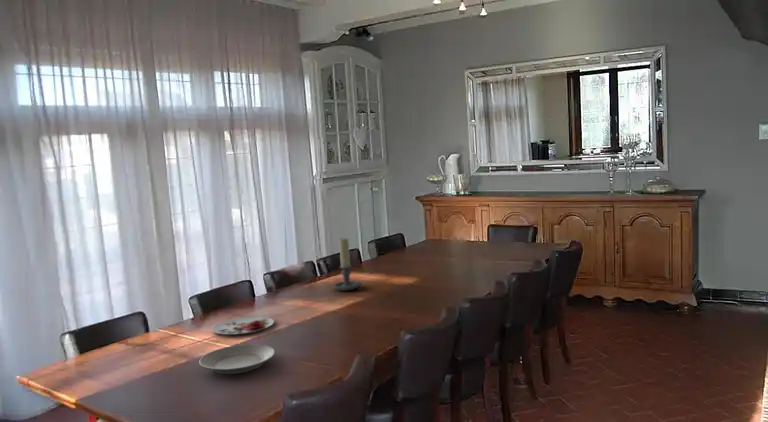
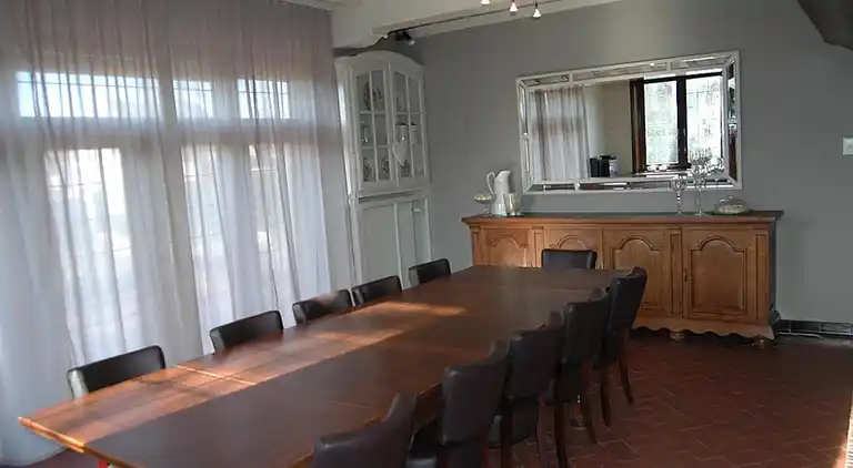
- plate (238, 360)
- candle holder (347, 263)
- plate (243, 324)
